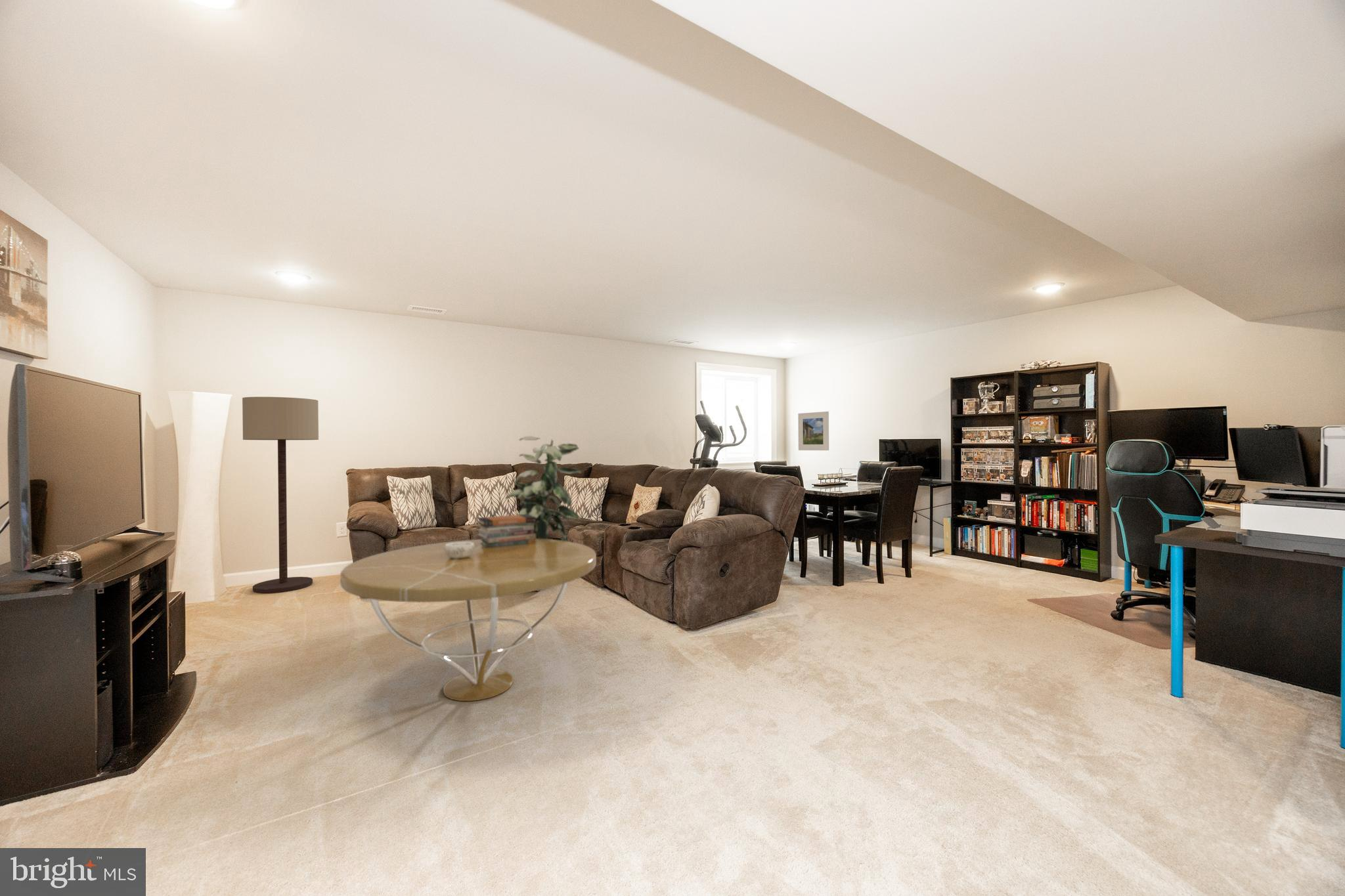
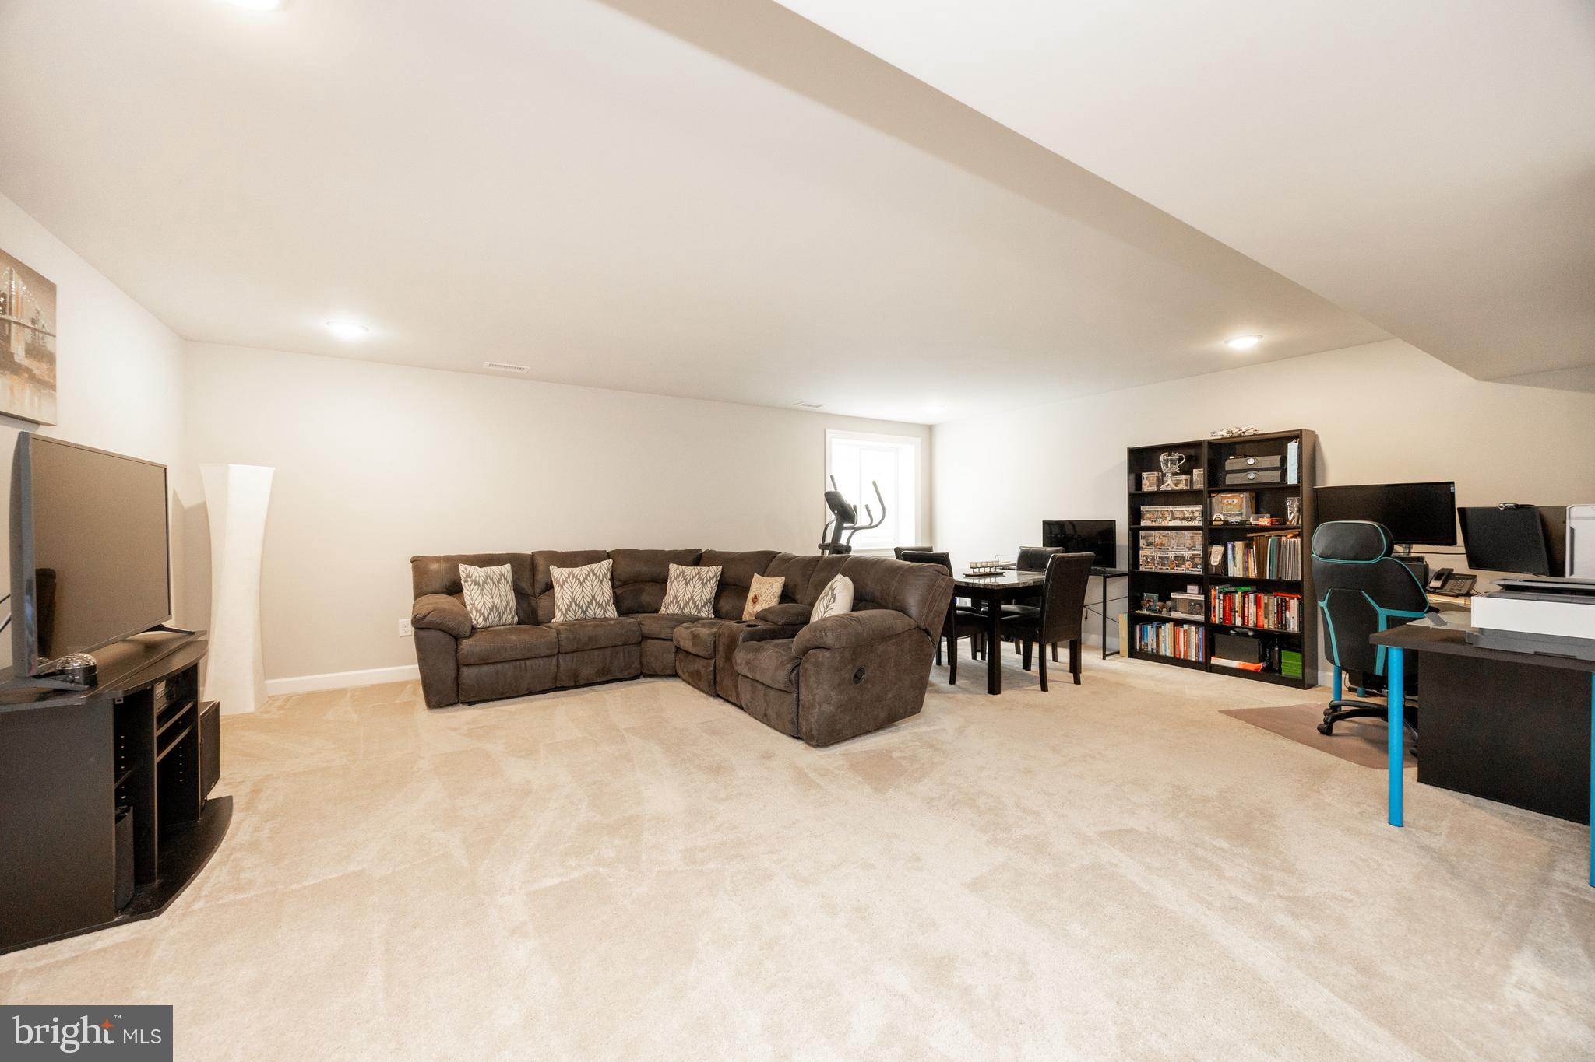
- indoor plant (539, 512)
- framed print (813, 431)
- floor lamp (282, 493)
- coffee table (478, 622)
- book stack (506, 530)
- decorative bowl (461, 549)
